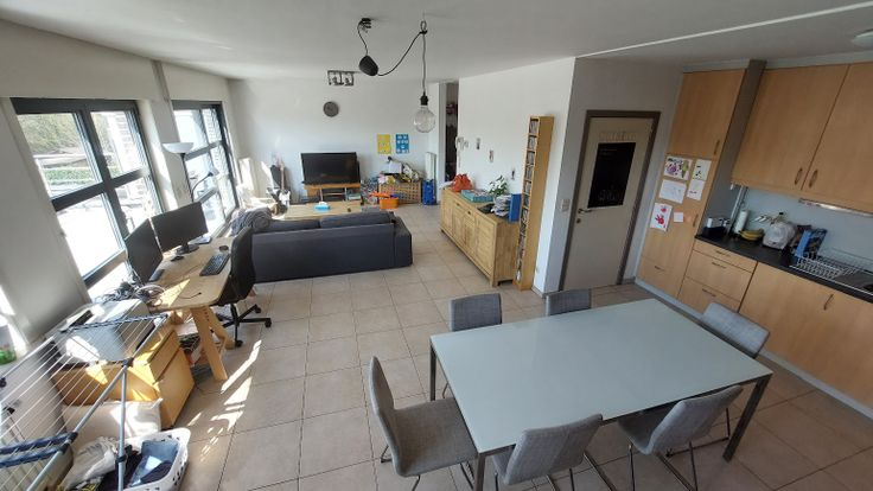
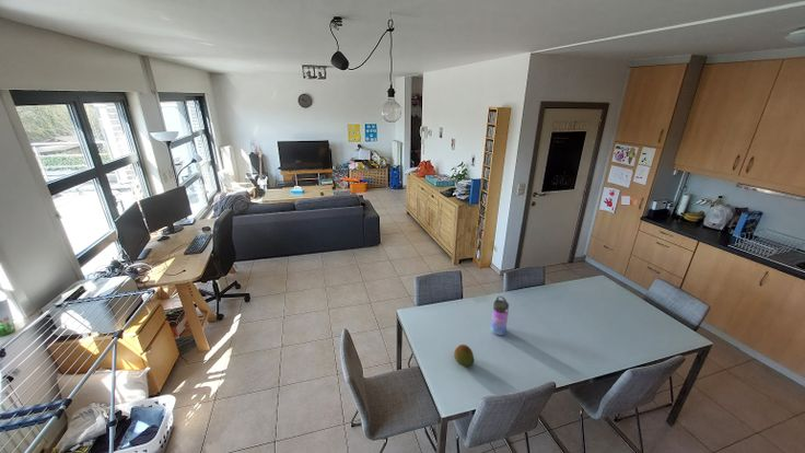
+ fruit (465, 356)
+ water bottle (500, 314)
